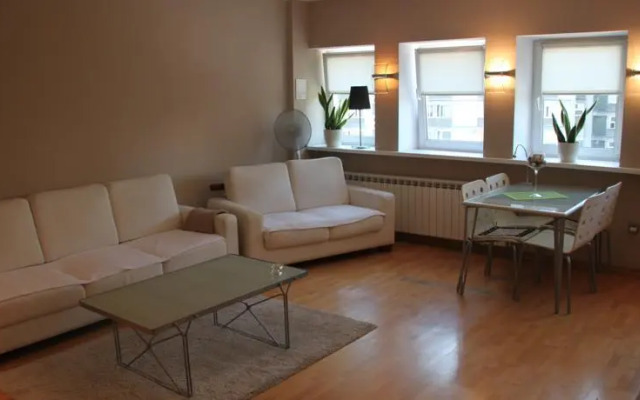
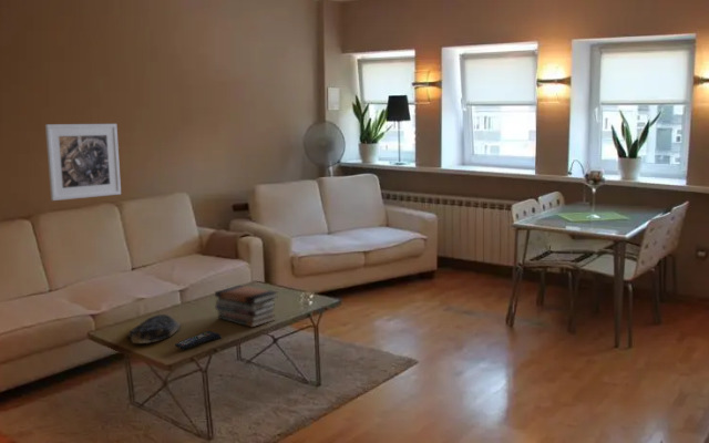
+ remote control (198, 339)
+ decorative bowl (153, 326)
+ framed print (84, 161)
+ book stack (246, 305)
